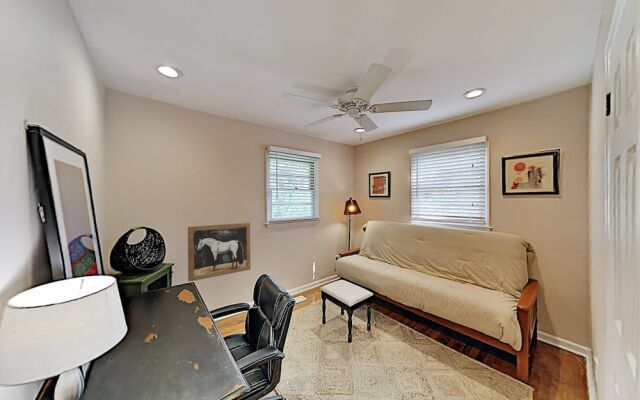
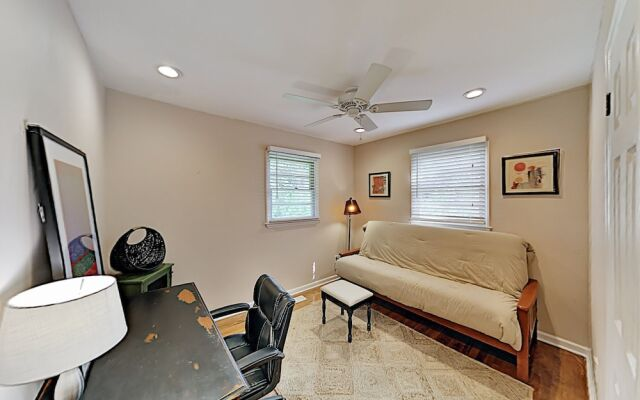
- wall art (221, 249)
